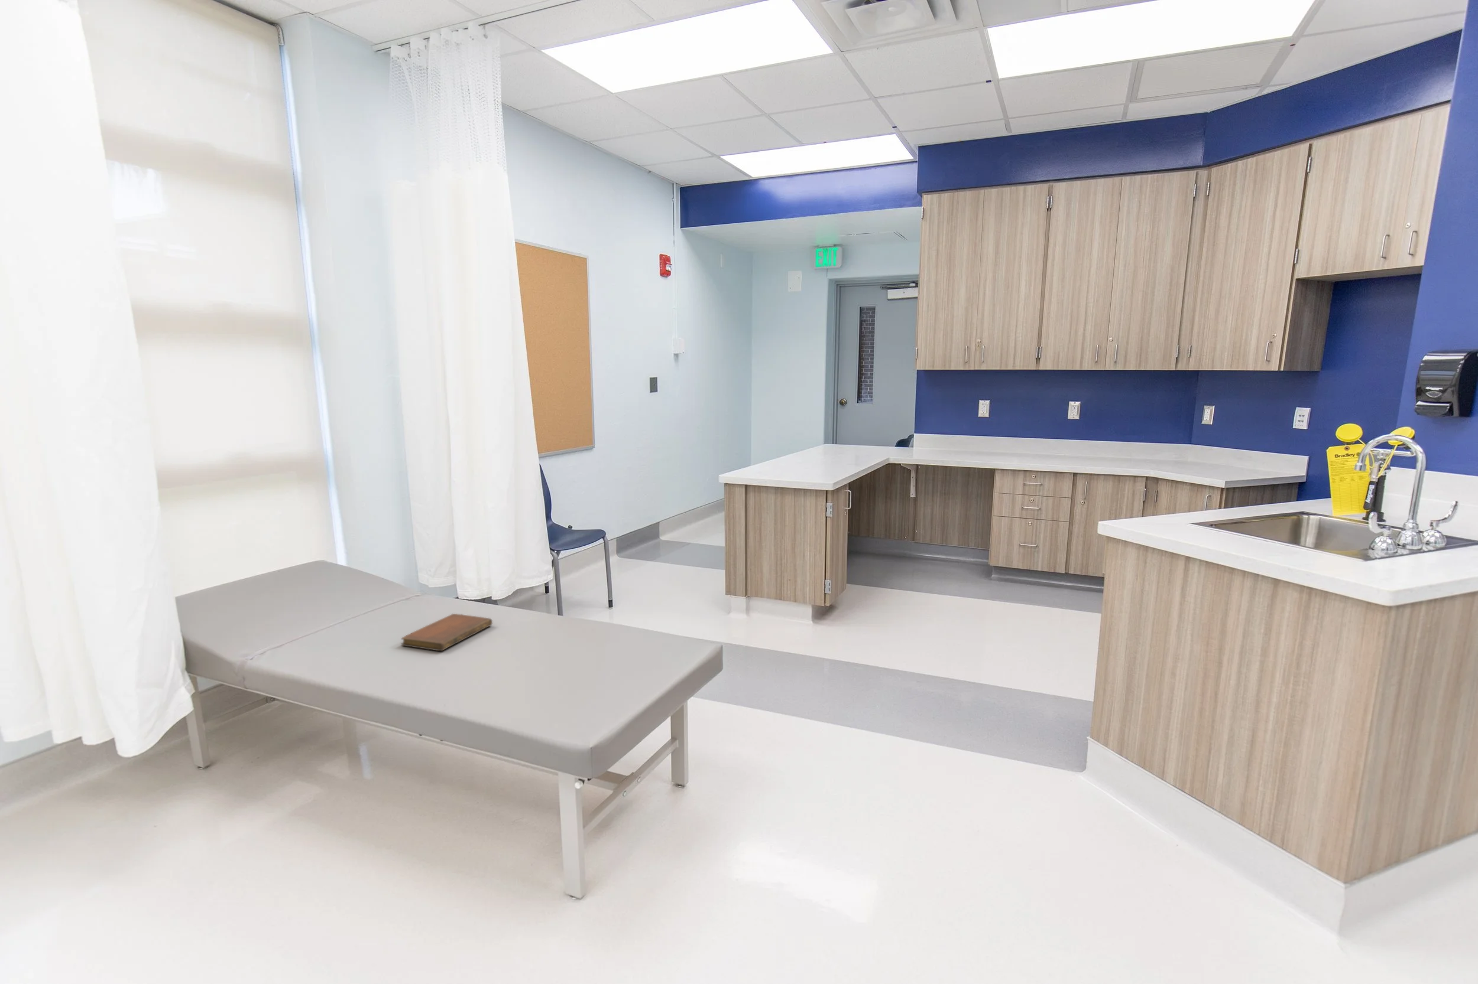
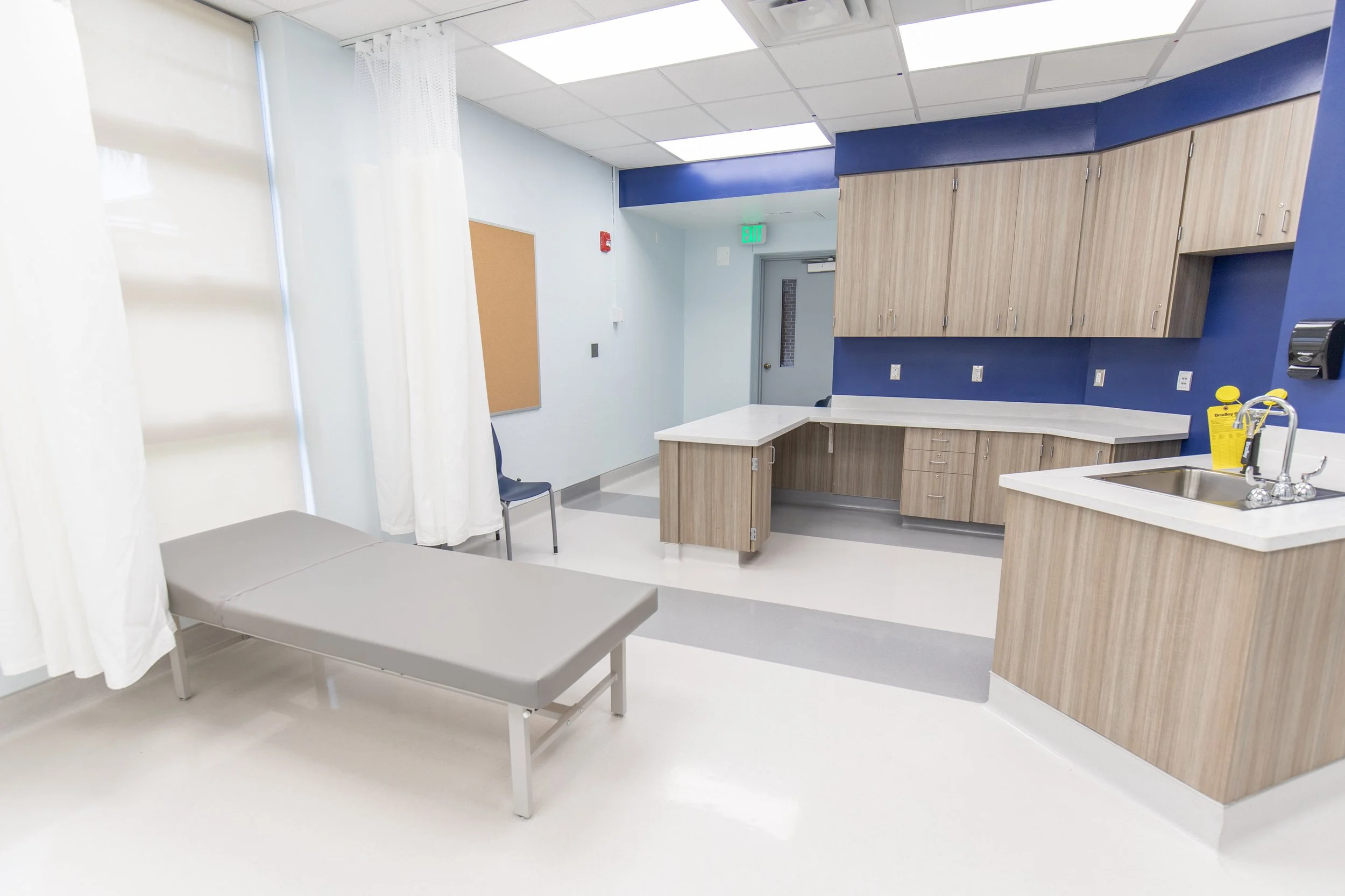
- notebook (448, 630)
